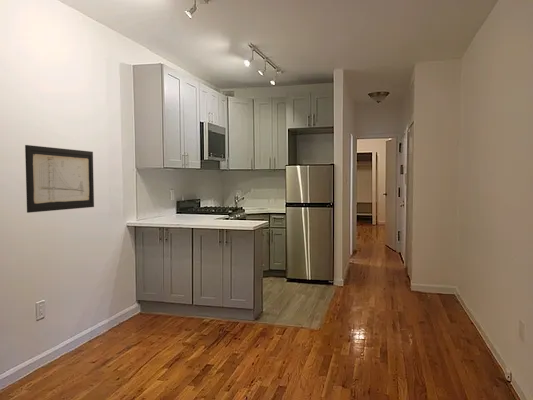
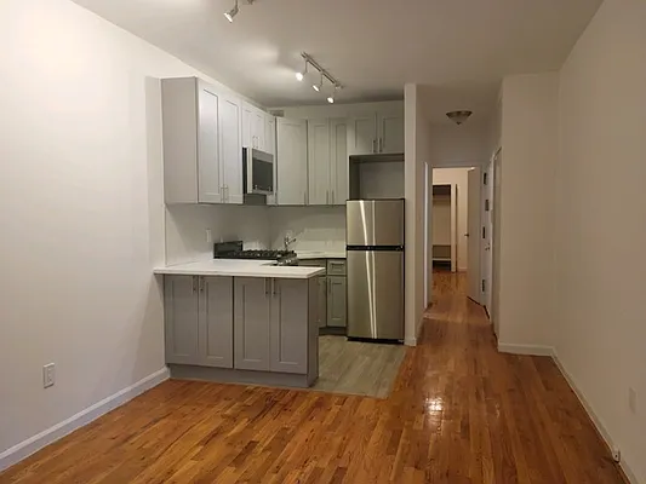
- wall art (63, 179)
